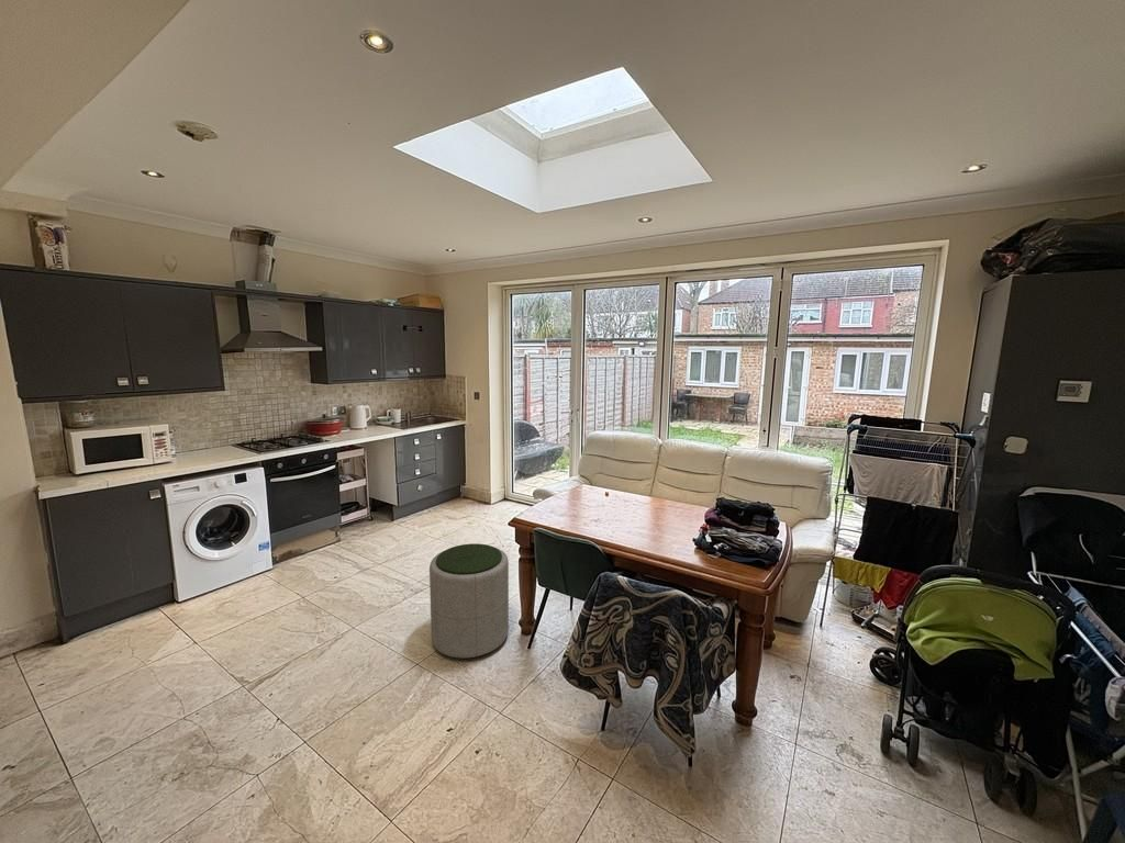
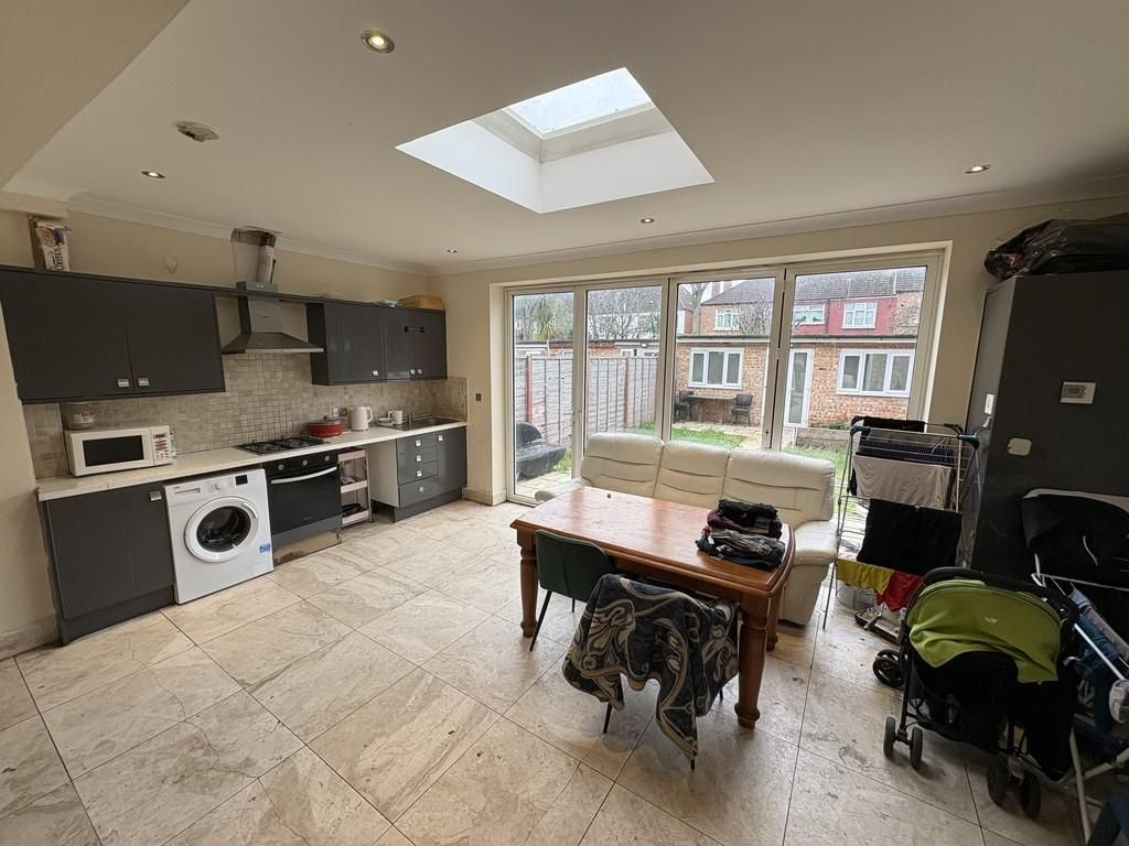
- ottoman (469, 597)
